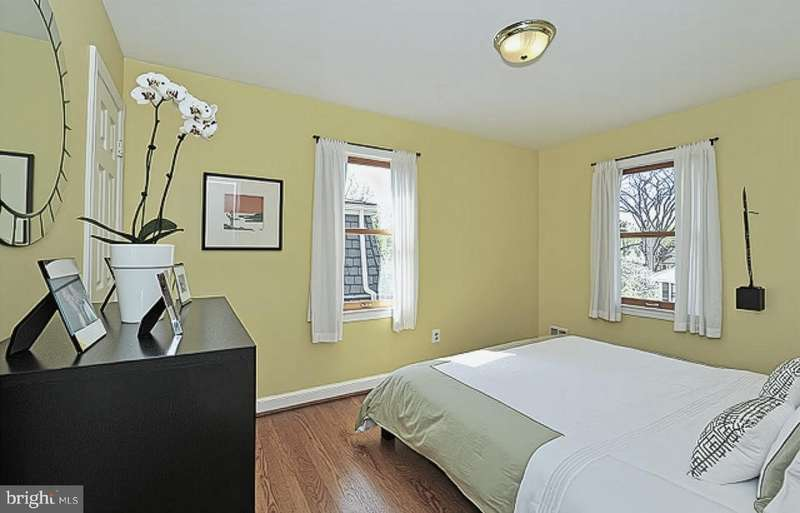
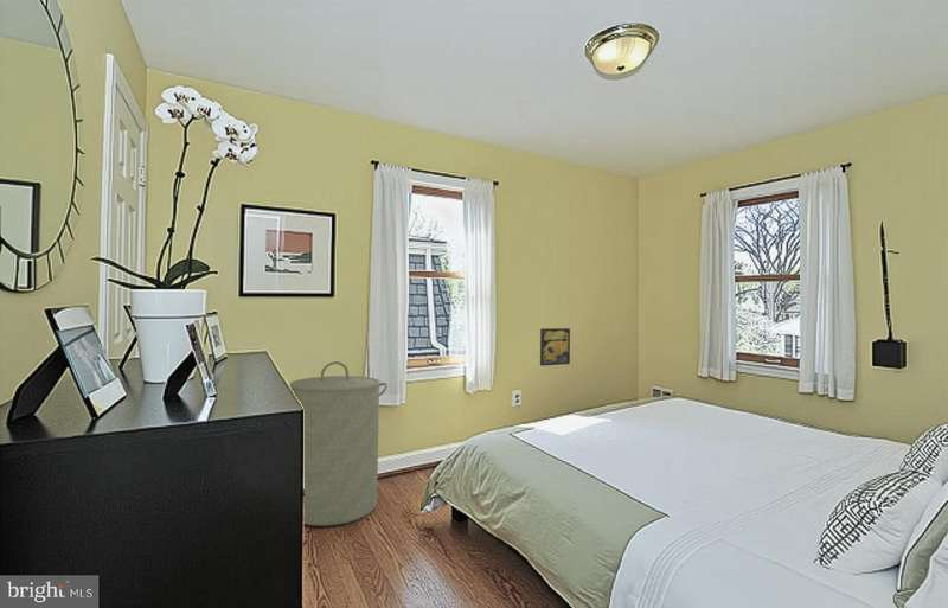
+ laundry hamper (334, 434)
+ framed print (555, 346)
